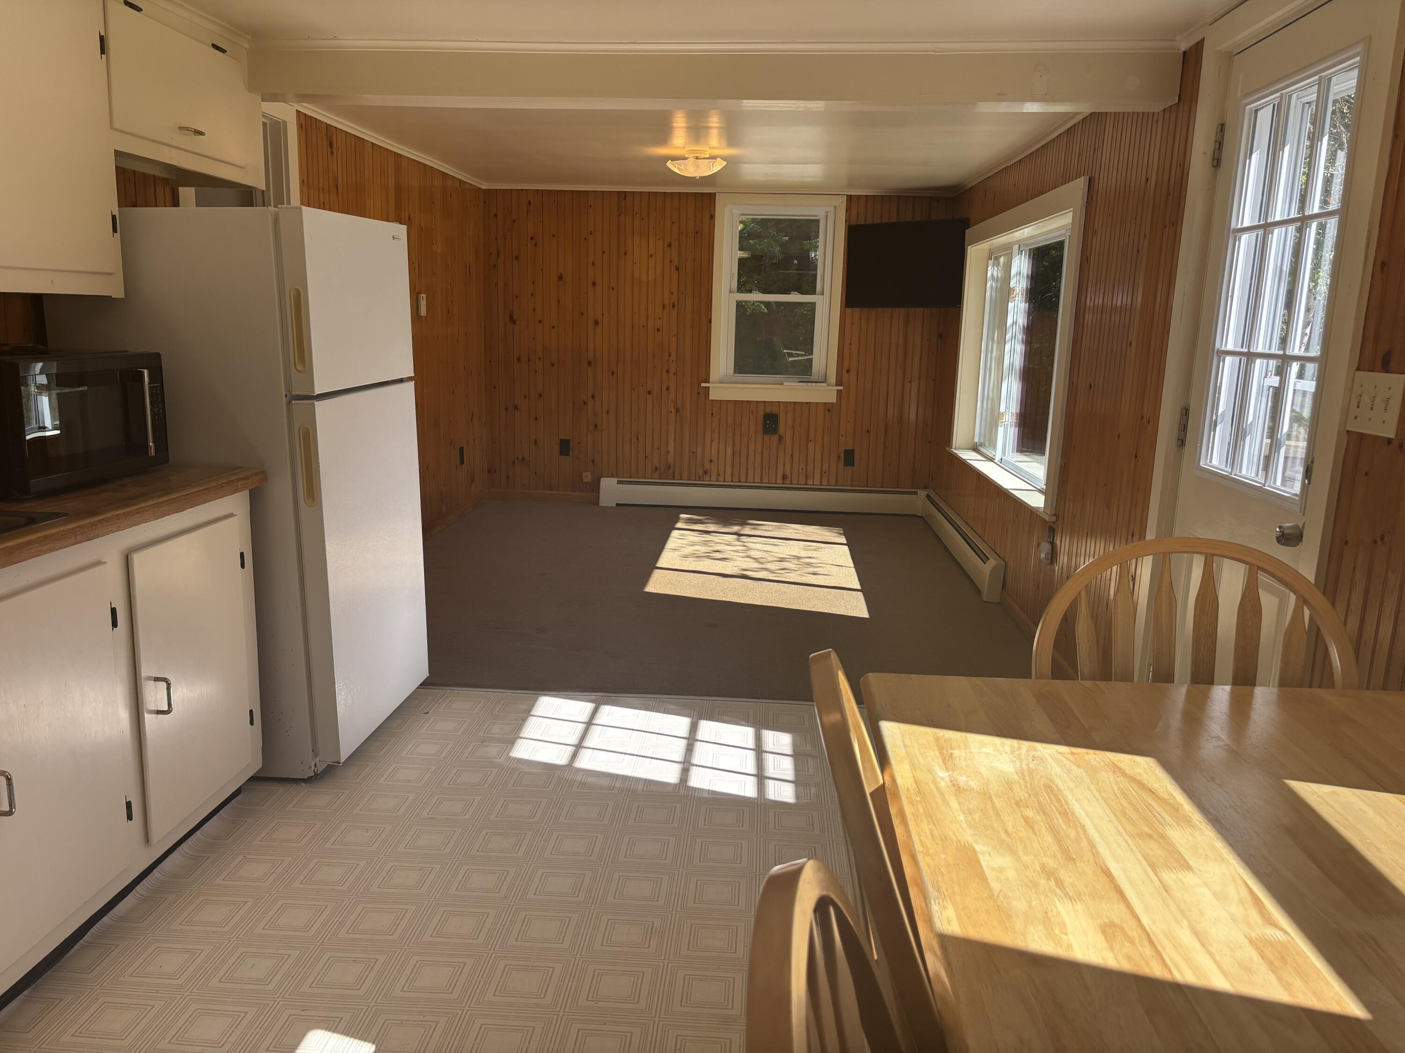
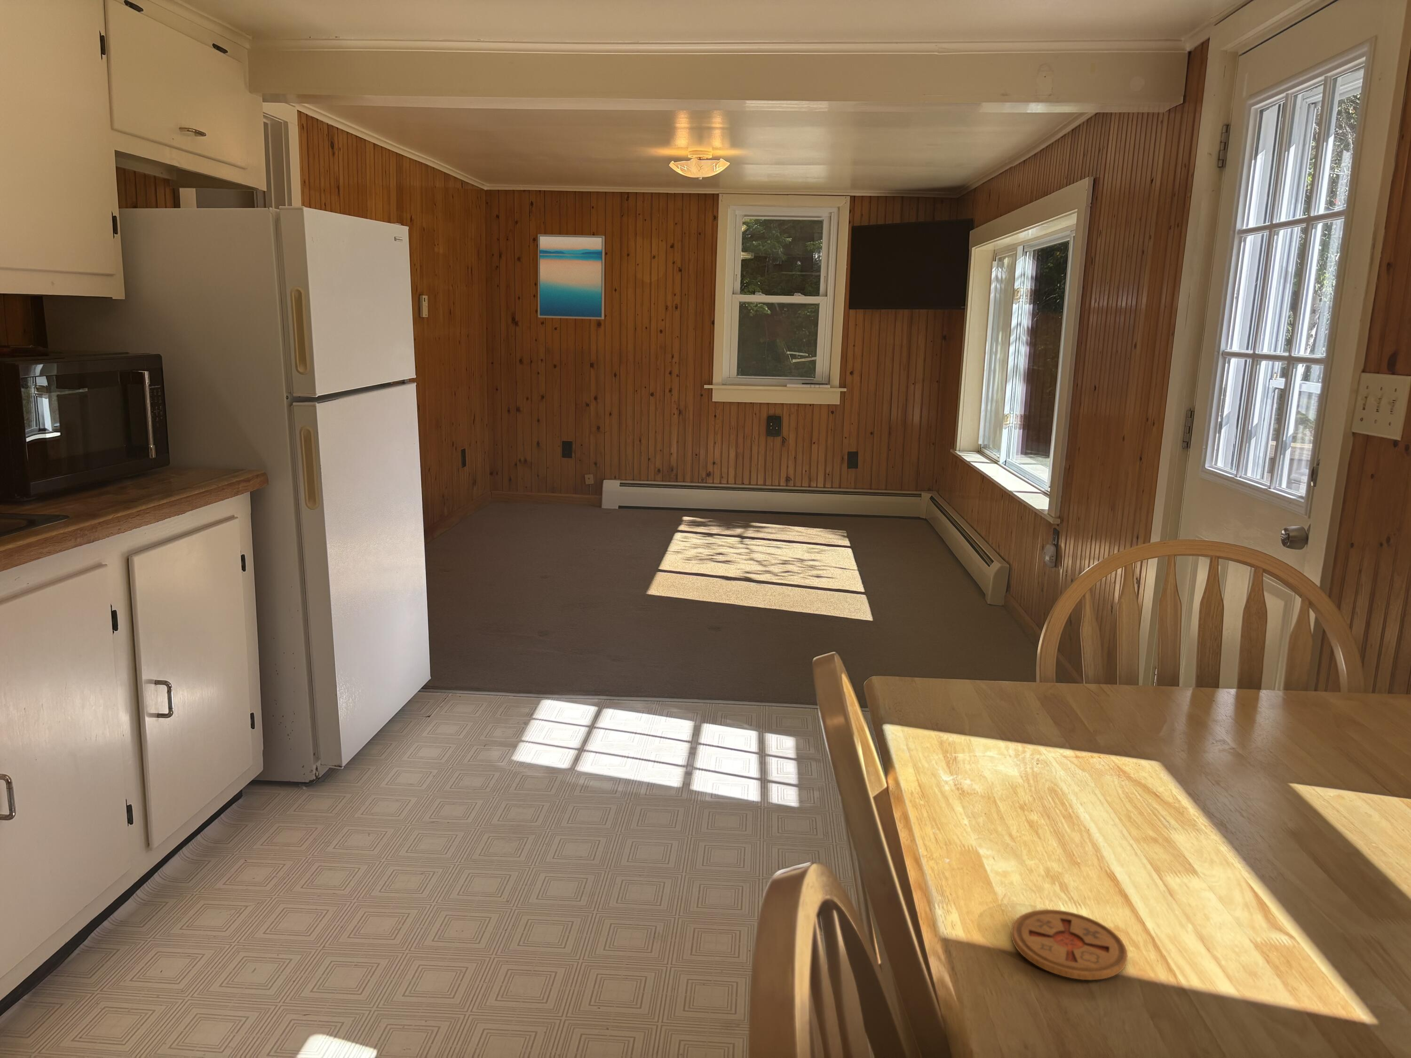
+ wall art (571, 277)
+ coaster (1068, 942)
